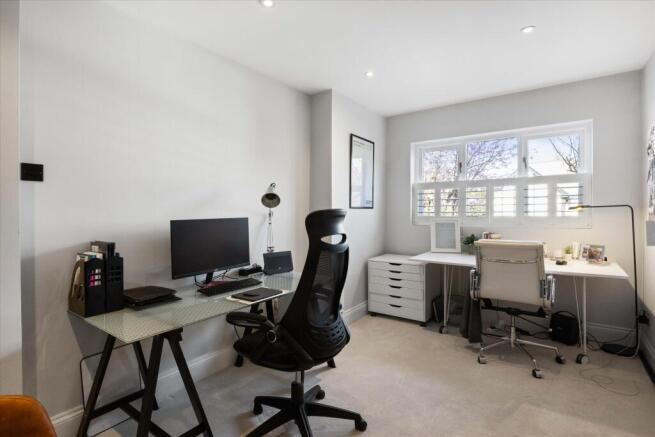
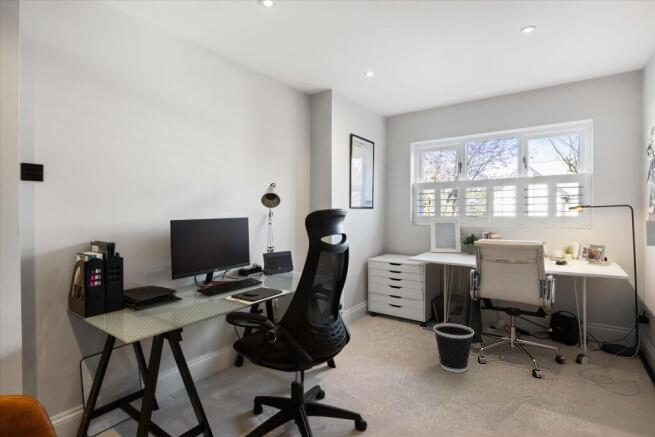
+ wastebasket (453, 348)
